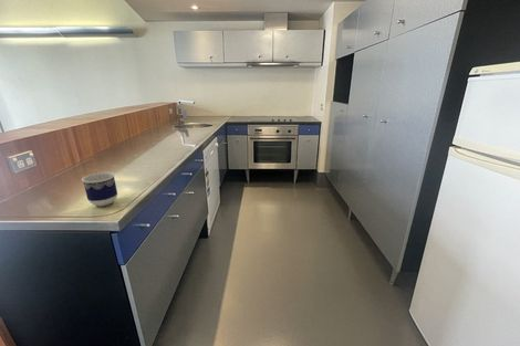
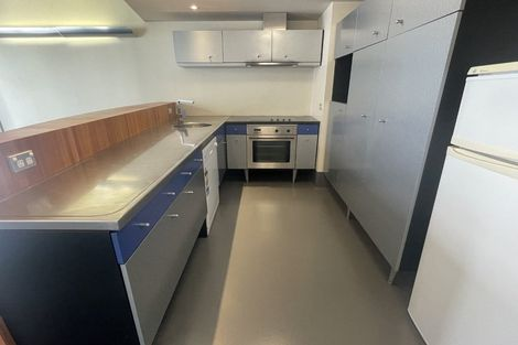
- cup (103, 188)
